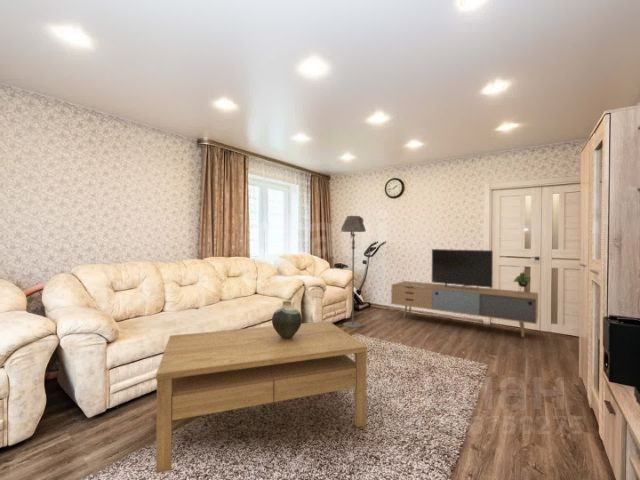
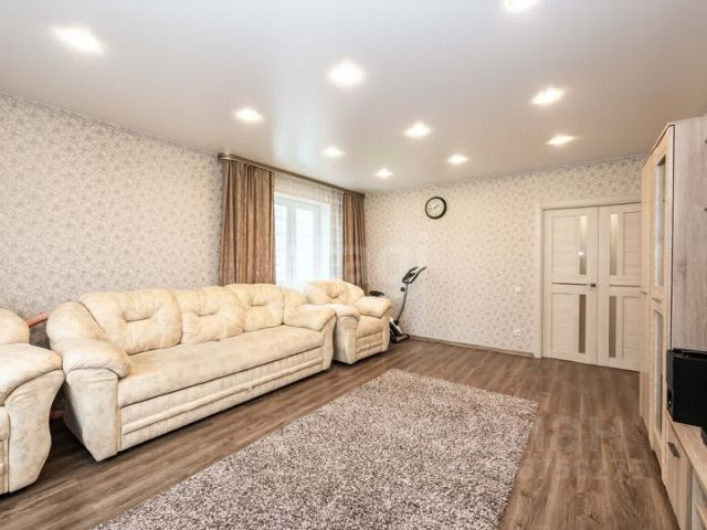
- floor lamp (353, 270)
- vase (286, 319)
- media console (459, 287)
- coffee table (263, 378)
